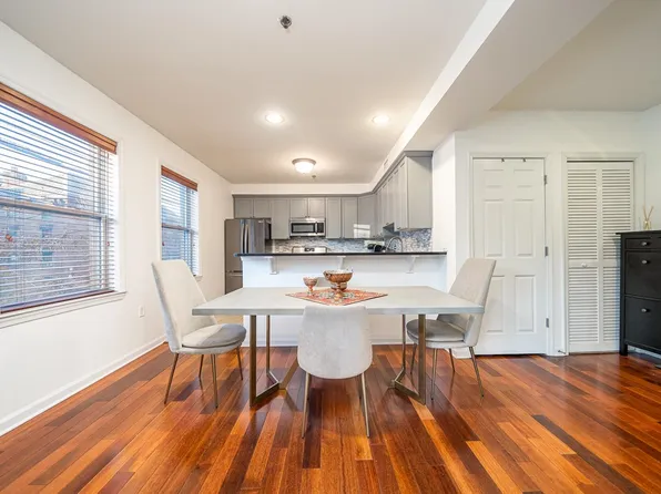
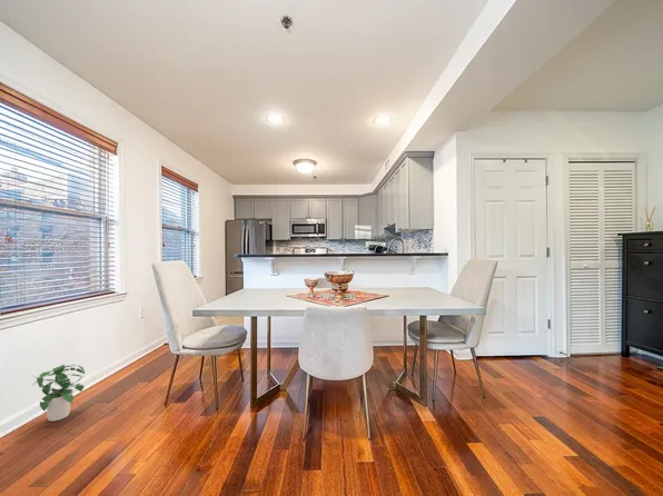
+ potted plant (61, 390)
